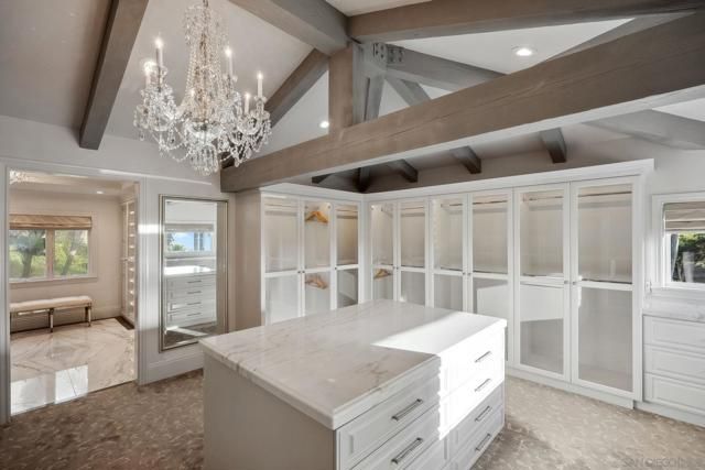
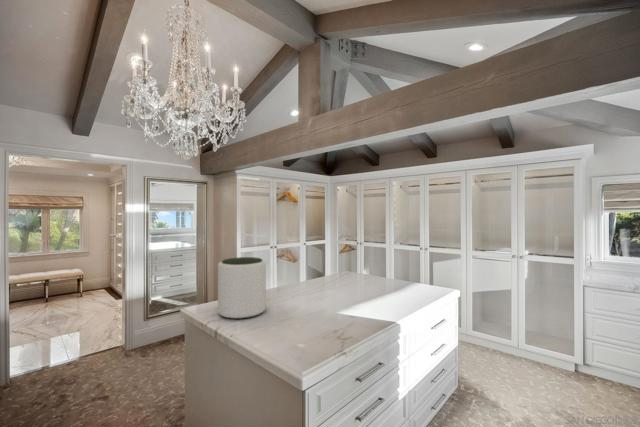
+ plant pot (242, 286)
